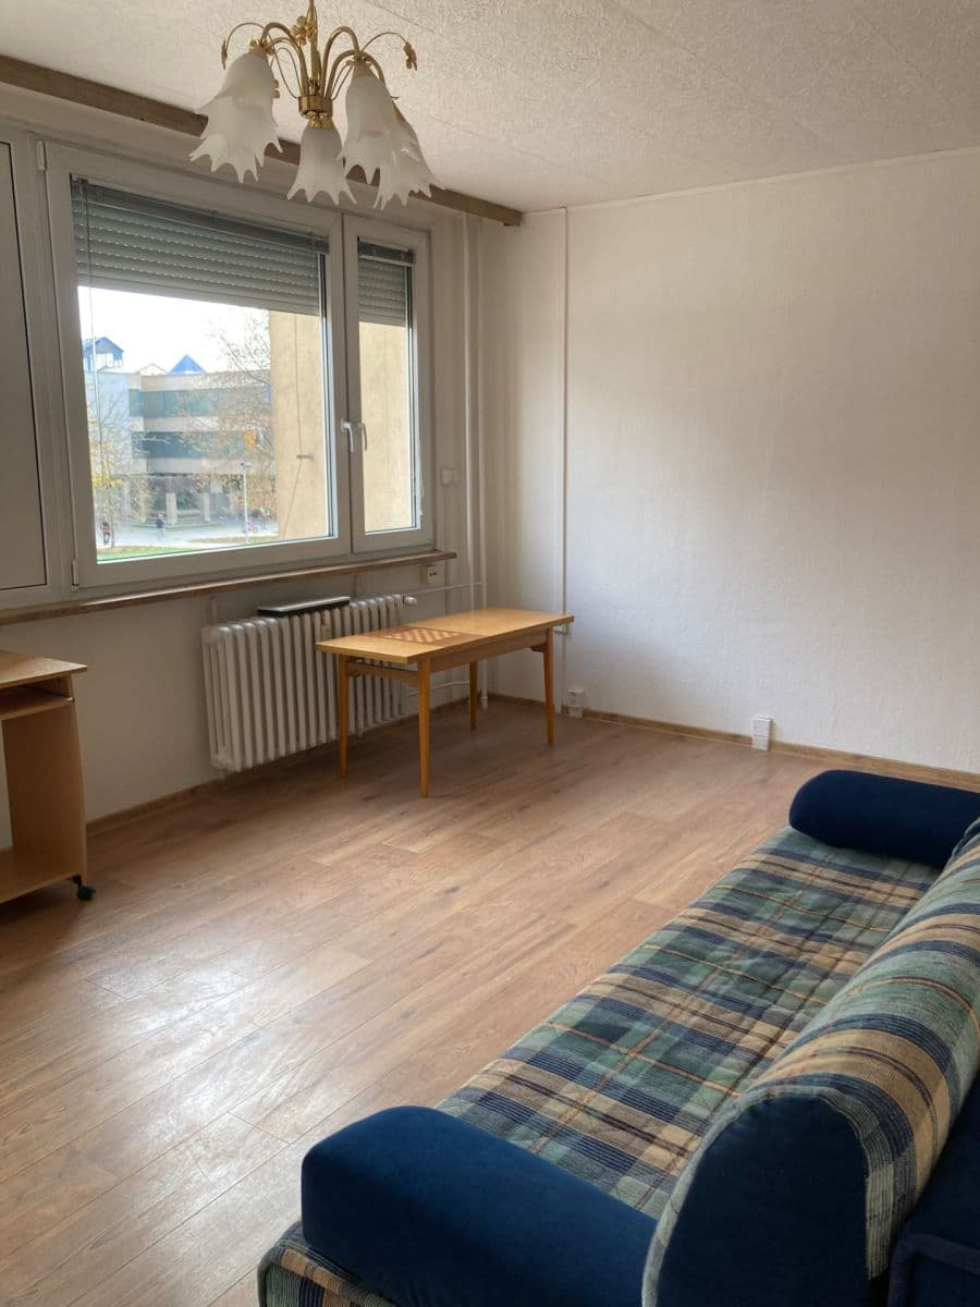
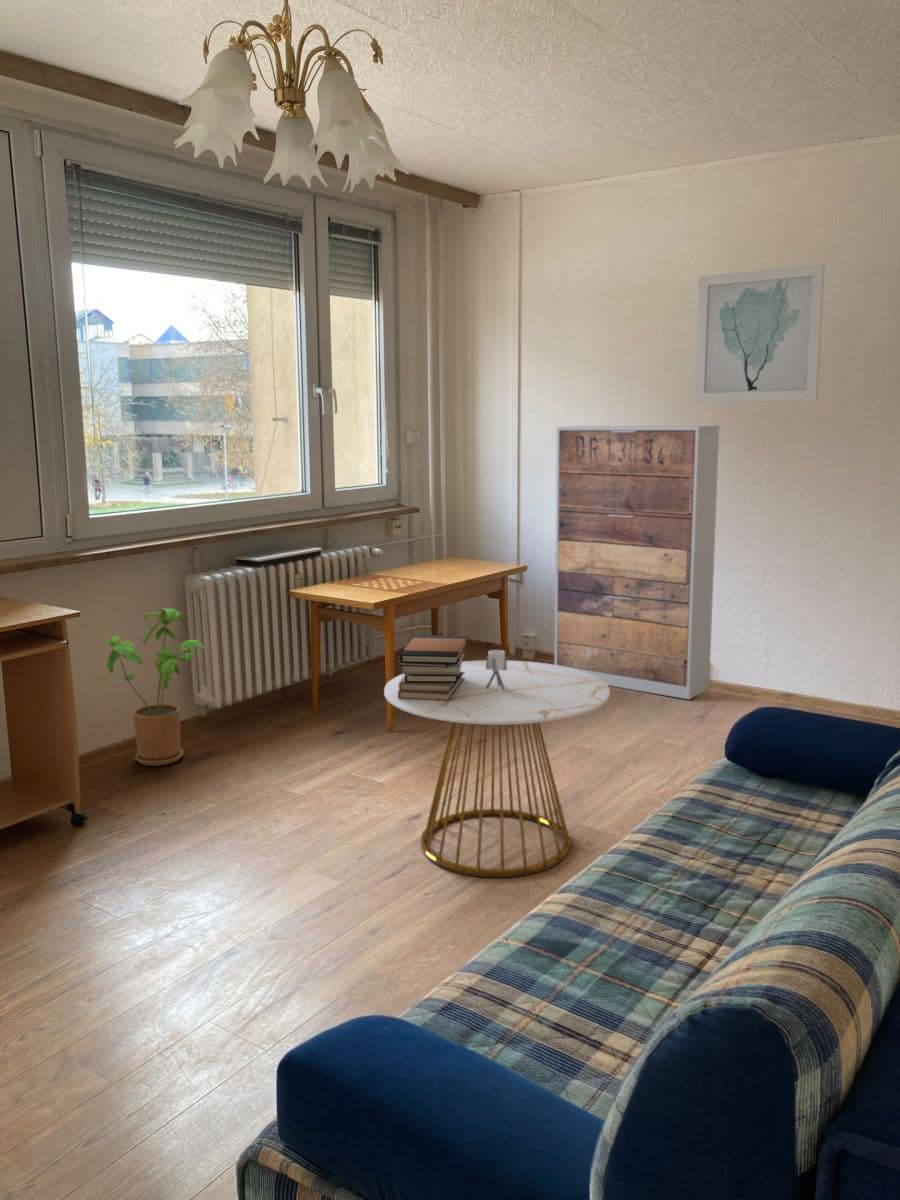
+ book stack (433, 665)
+ wall art (756, 336)
+ cabinet (631, 557)
+ house plant (162, 686)
+ side table (493, 749)
